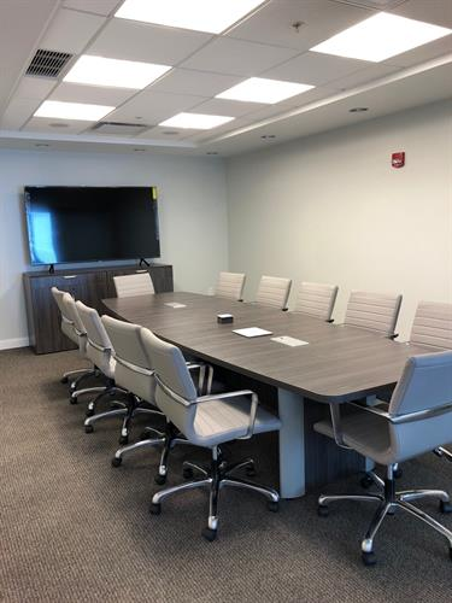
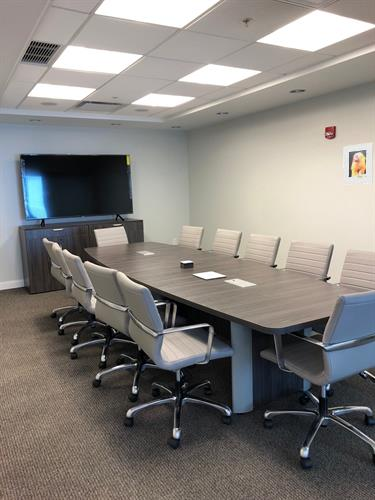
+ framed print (357, 164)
